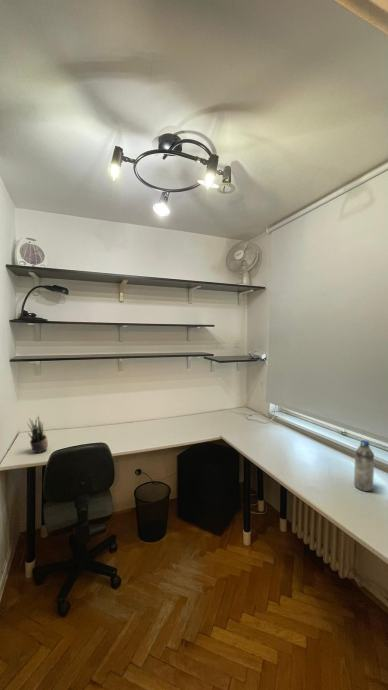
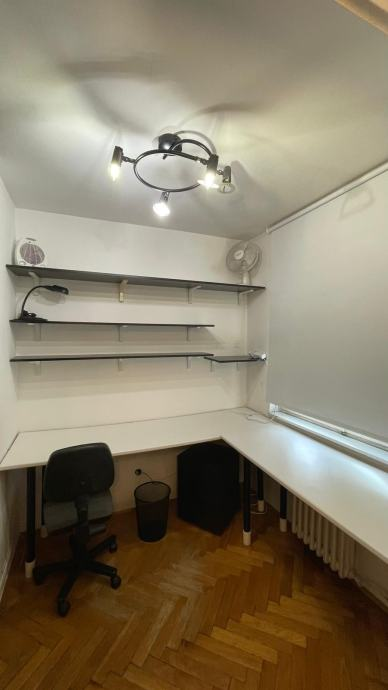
- water bottle (364, 464)
- potted plant (37, 433)
